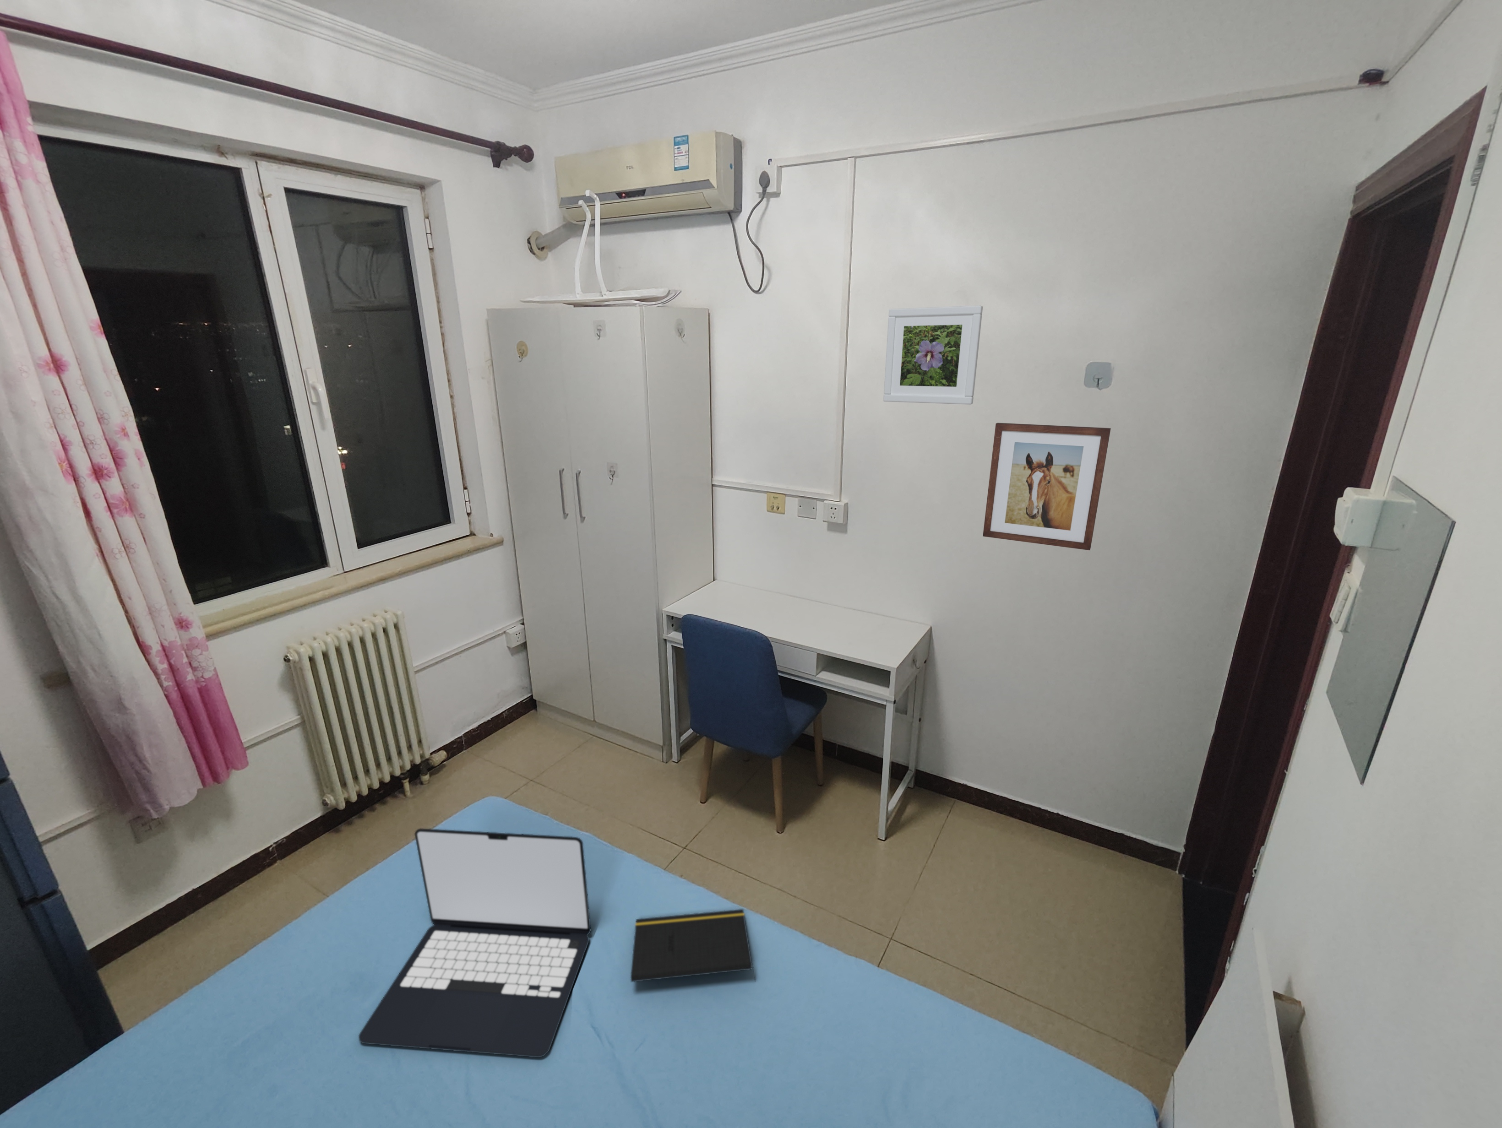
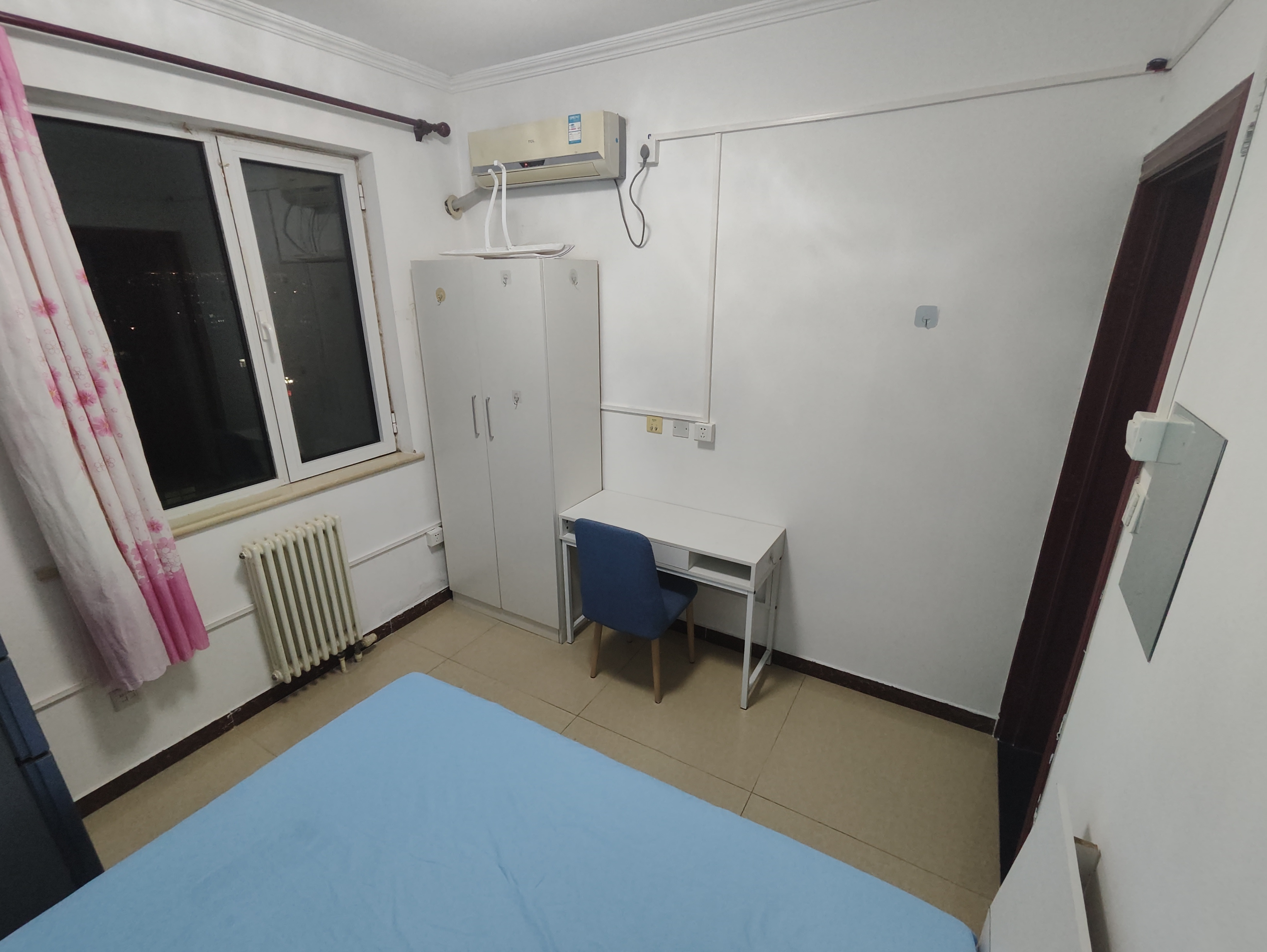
- laptop (475, 935)
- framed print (931, 357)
- wall art (1043, 486)
- notepad (691, 943)
